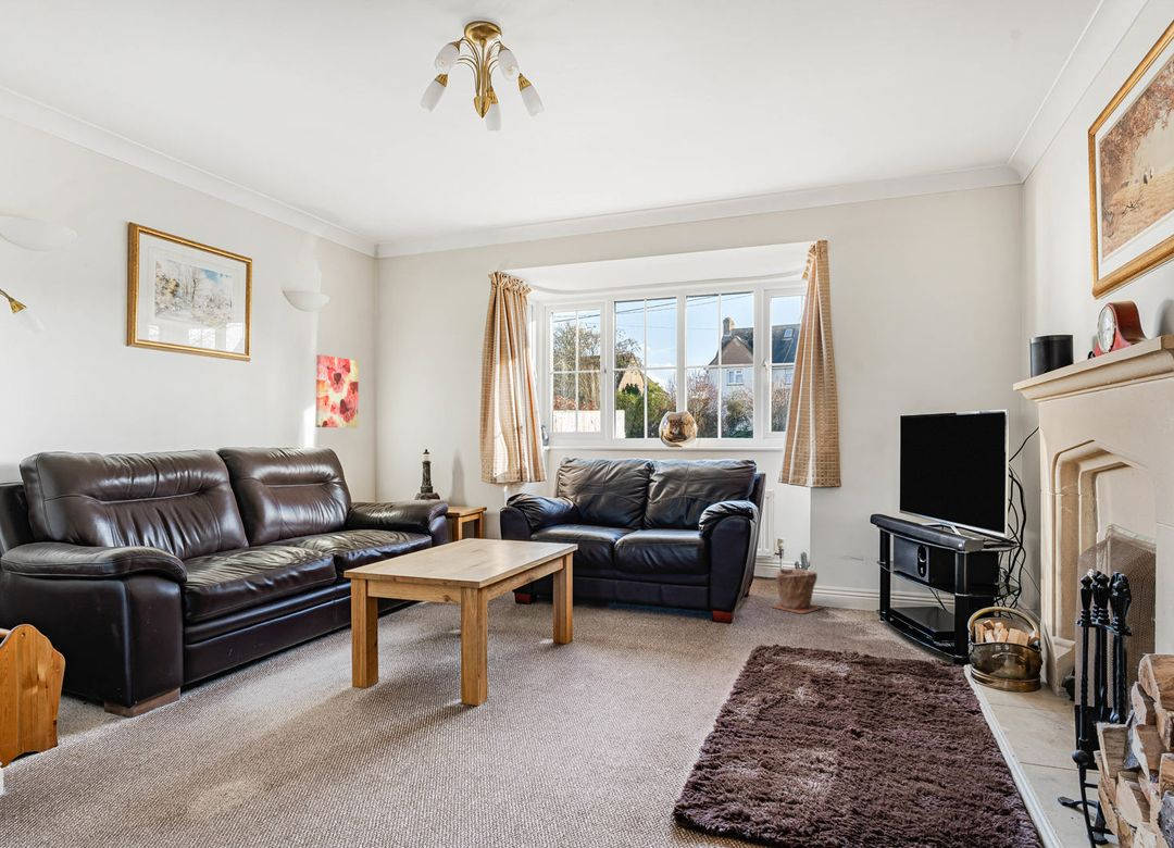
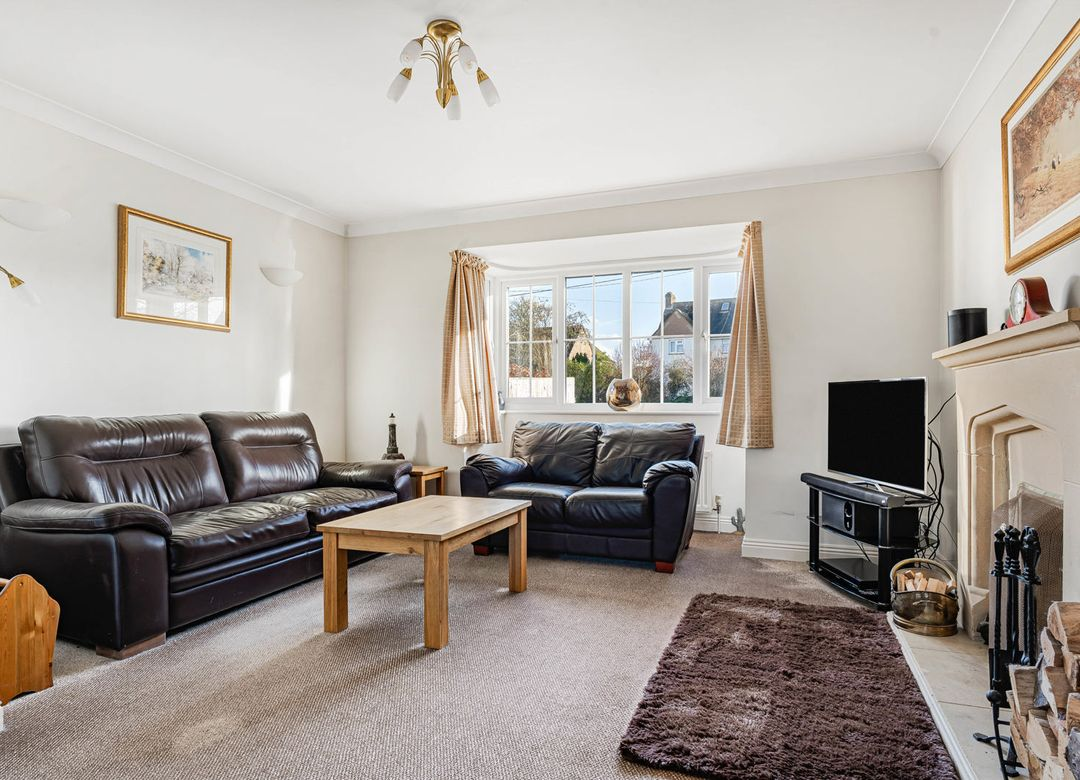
- wall art (337, 392)
- plant pot (796, 588)
